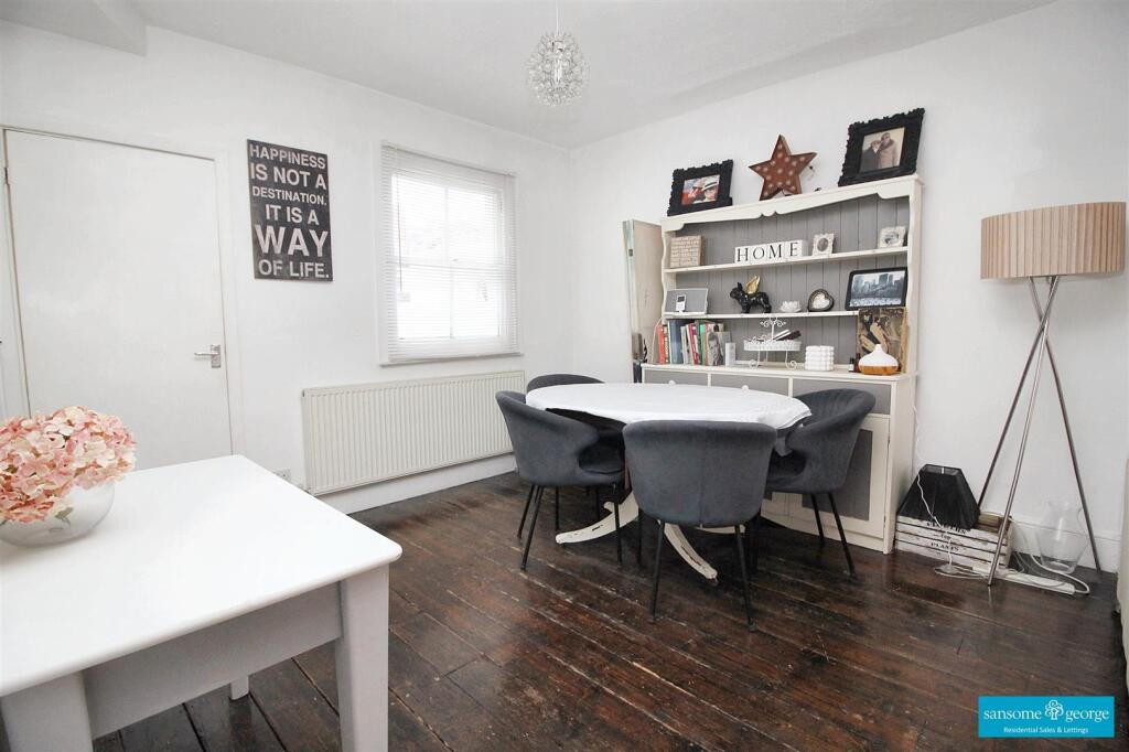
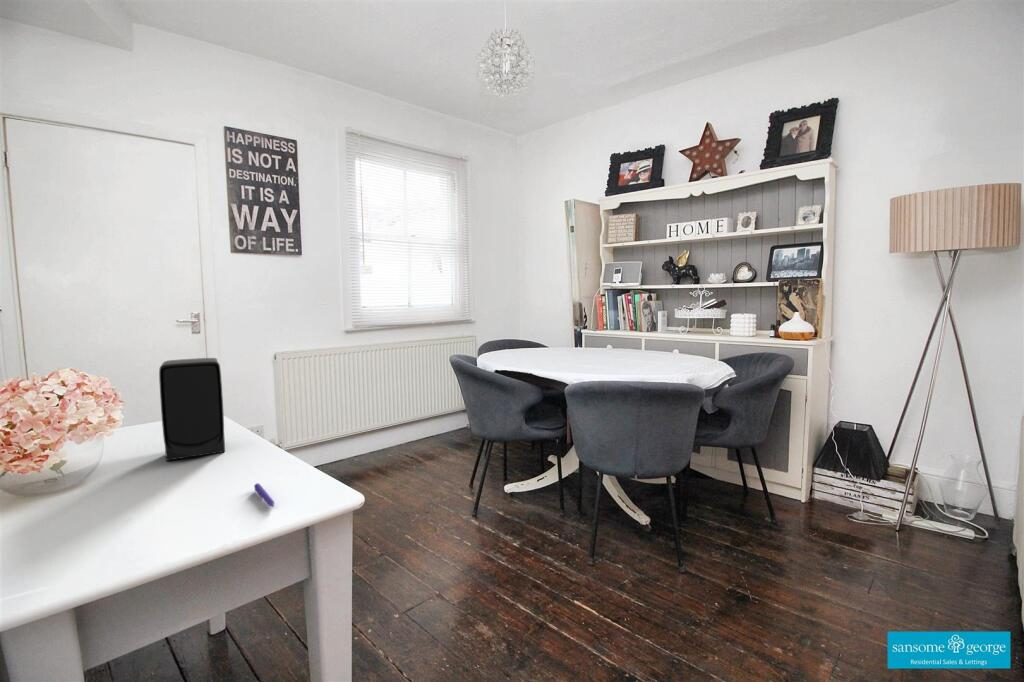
+ speaker (193, 407)
+ pen (264, 495)
